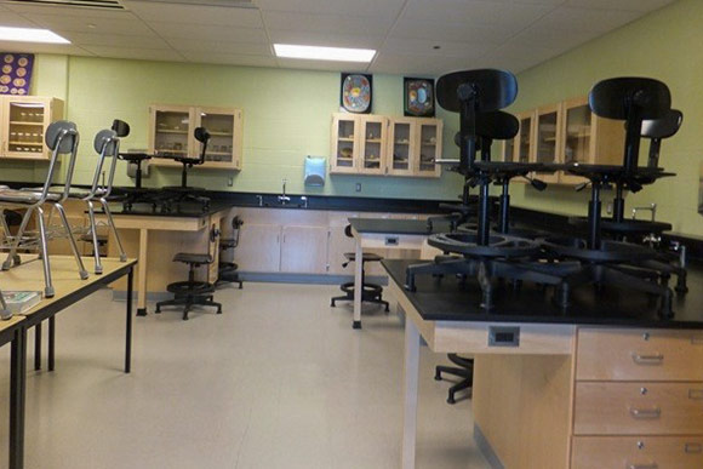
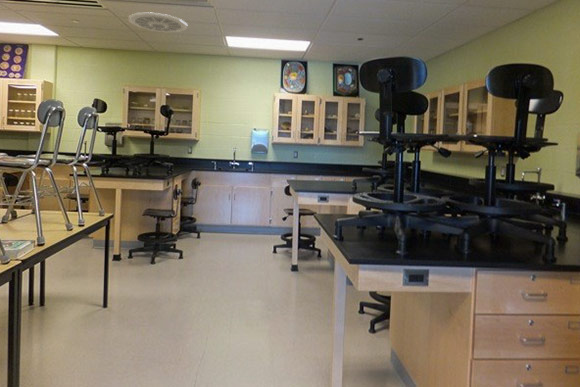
+ ceiling vent (158, 24)
